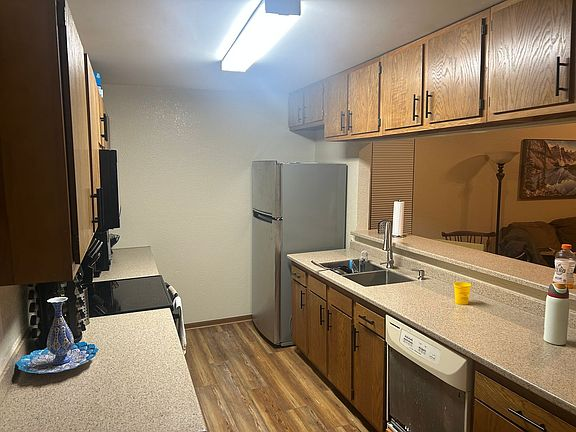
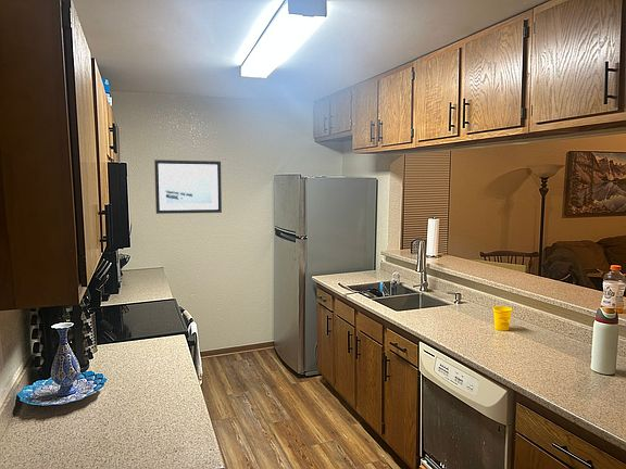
+ wall art (188, 187)
